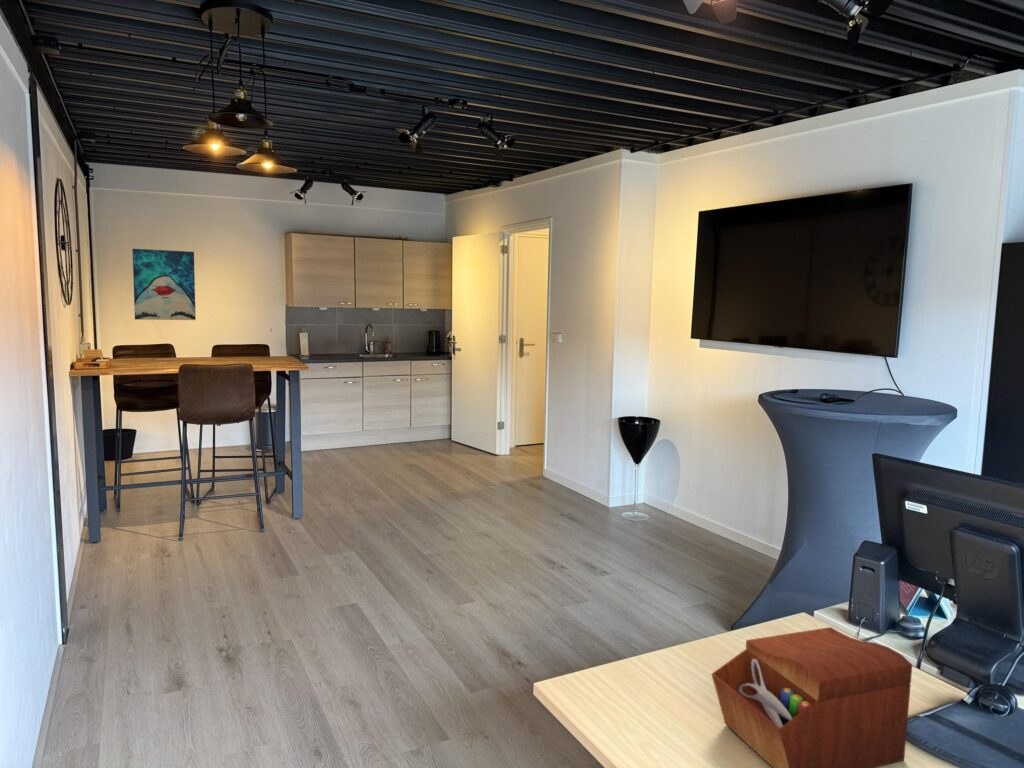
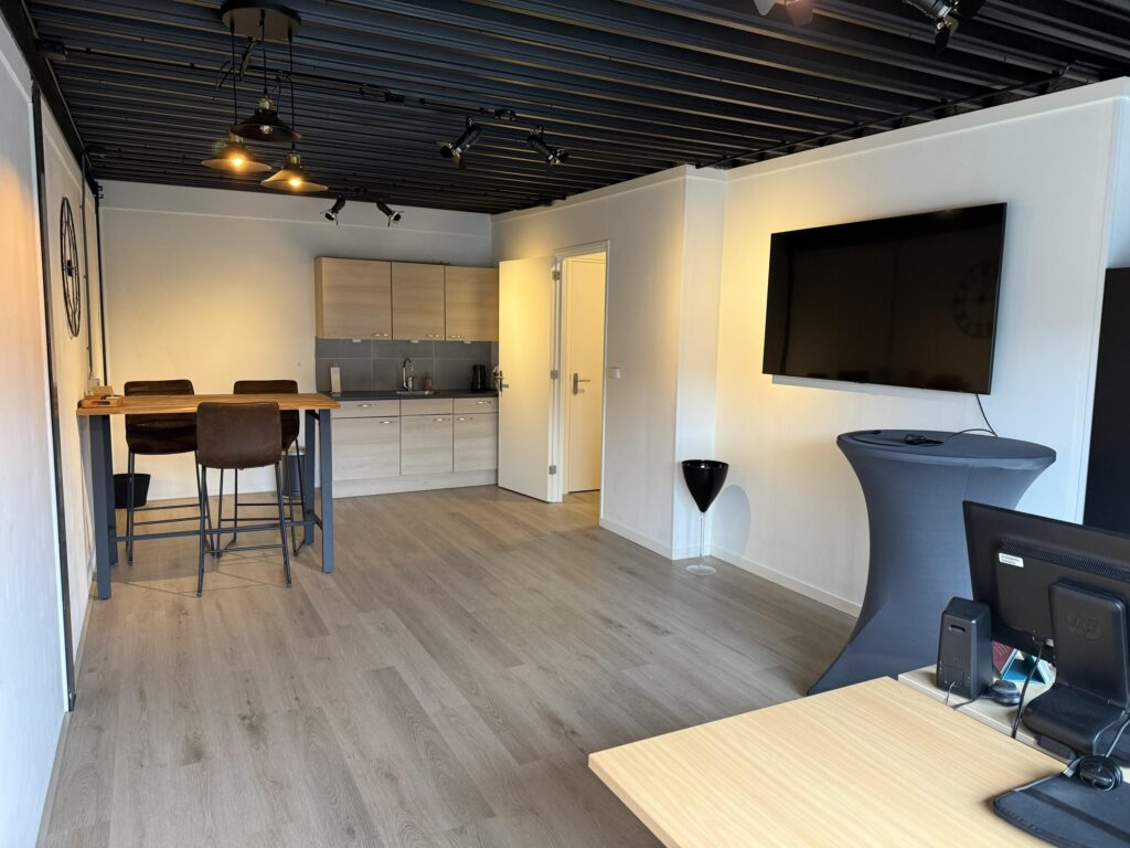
- sewing box (804, 693)
- wall art (164, 285)
